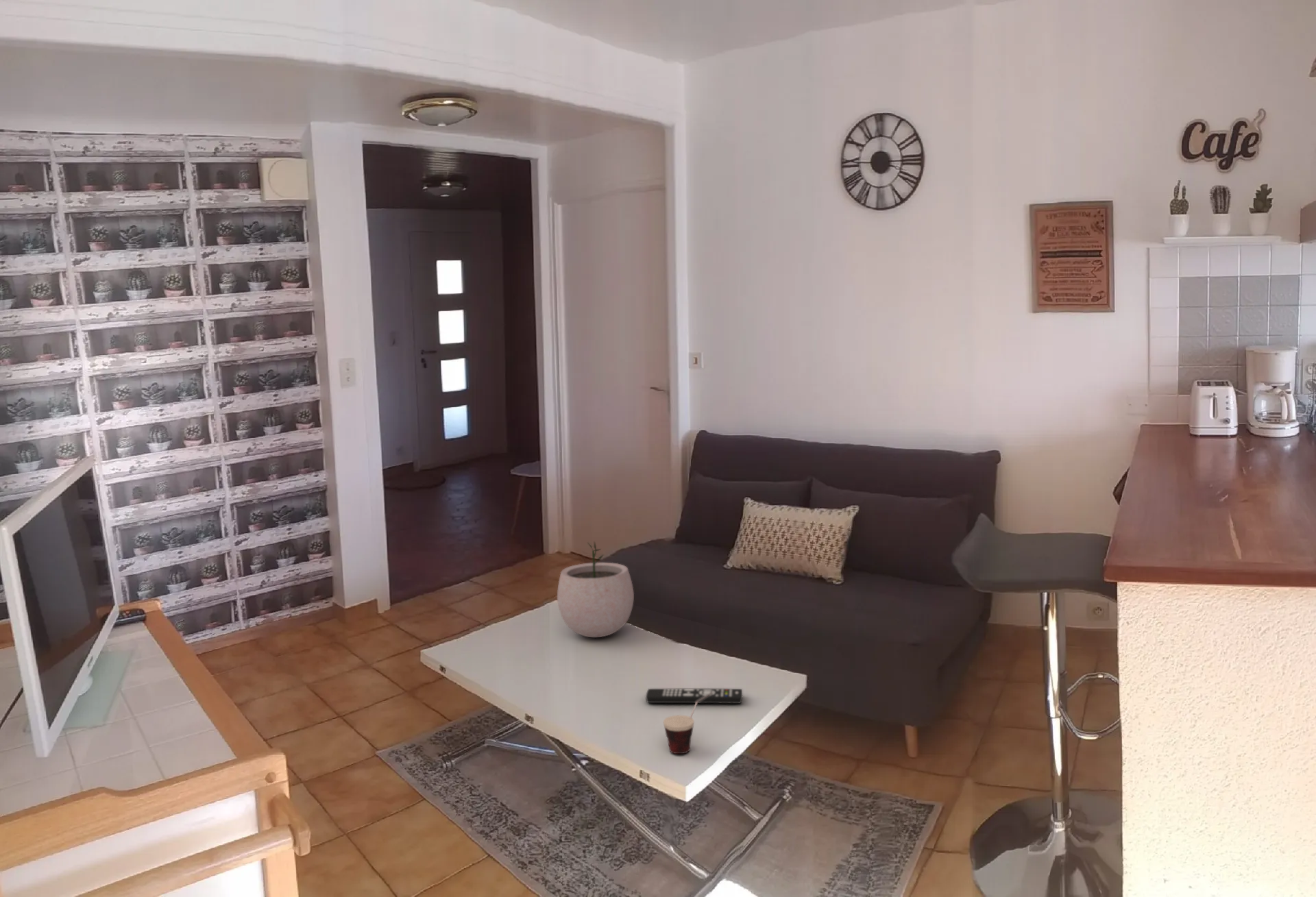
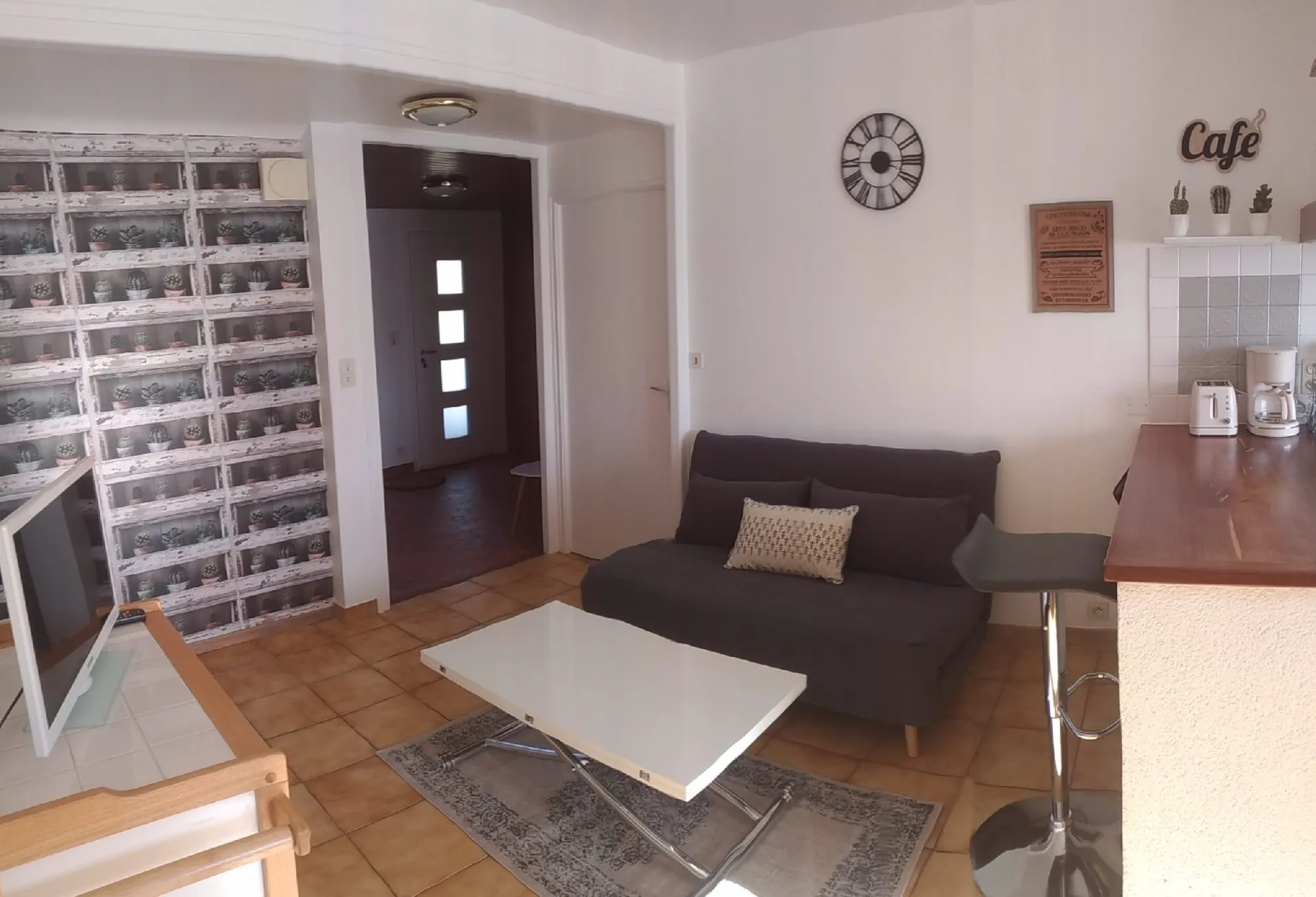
- plant pot (595, 588)
- remote control (694, 696)
- cup (690, 722)
